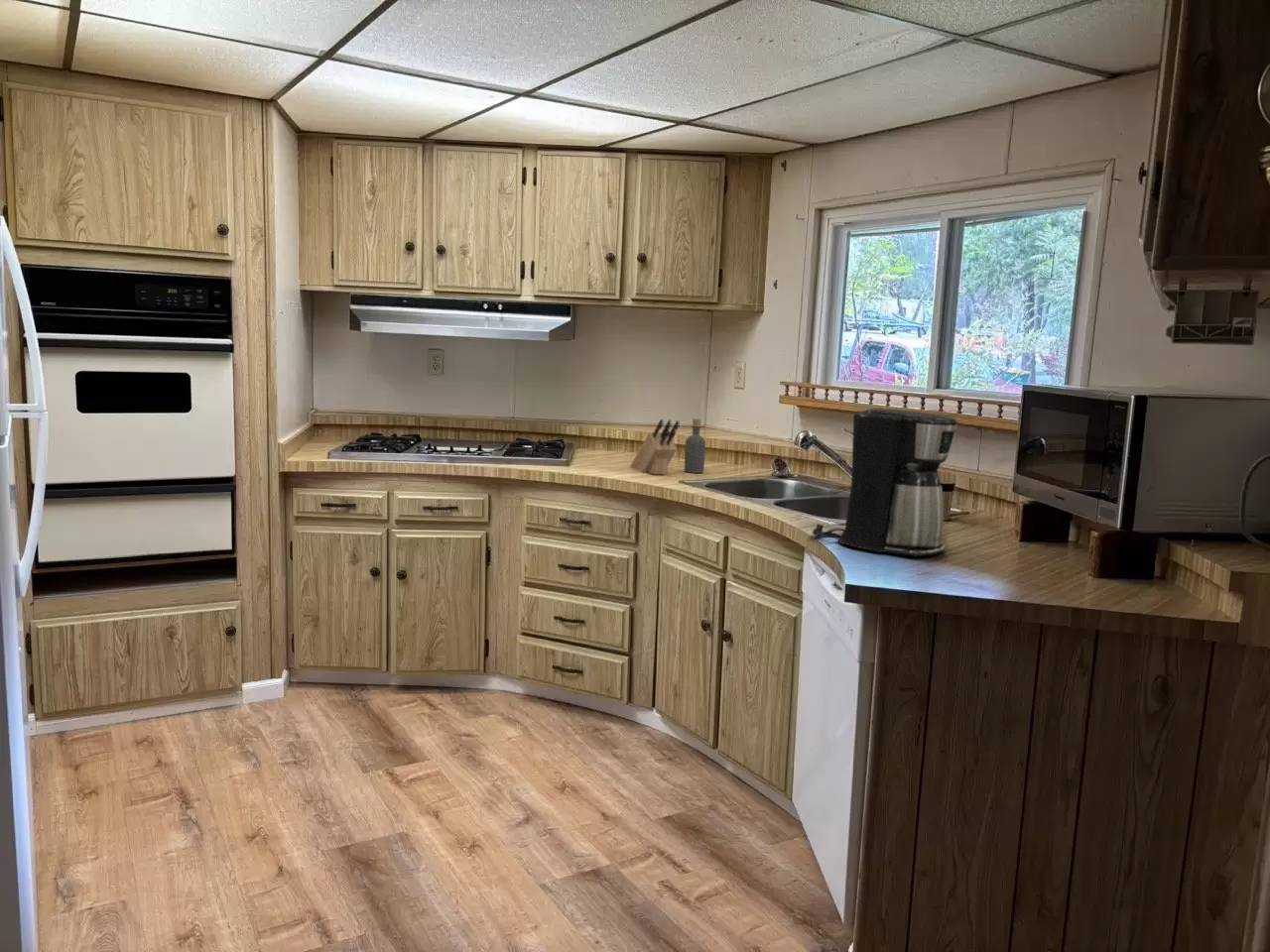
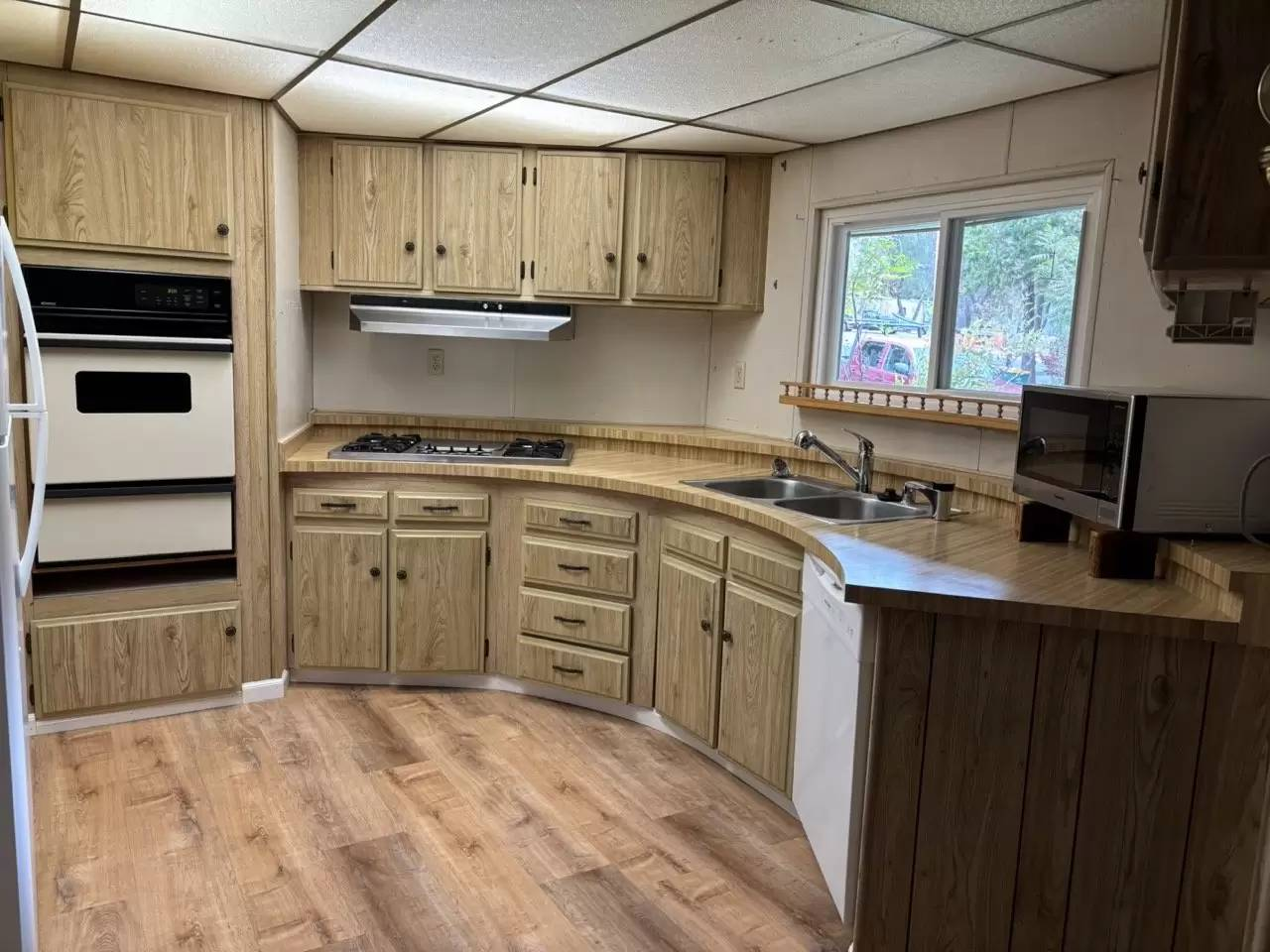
- bottle (695, 445)
- coffee maker (889, 477)
- knife block (655, 444)
